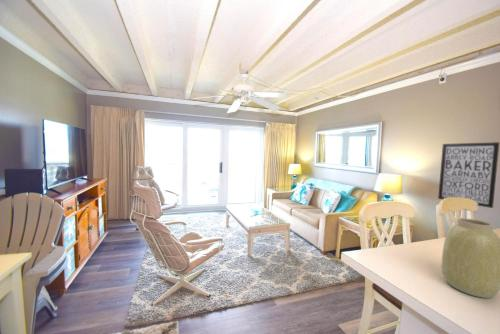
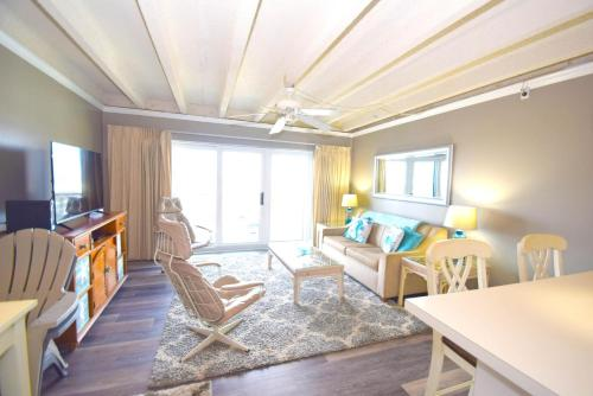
- vase (471, 254)
- wall art (465, 173)
